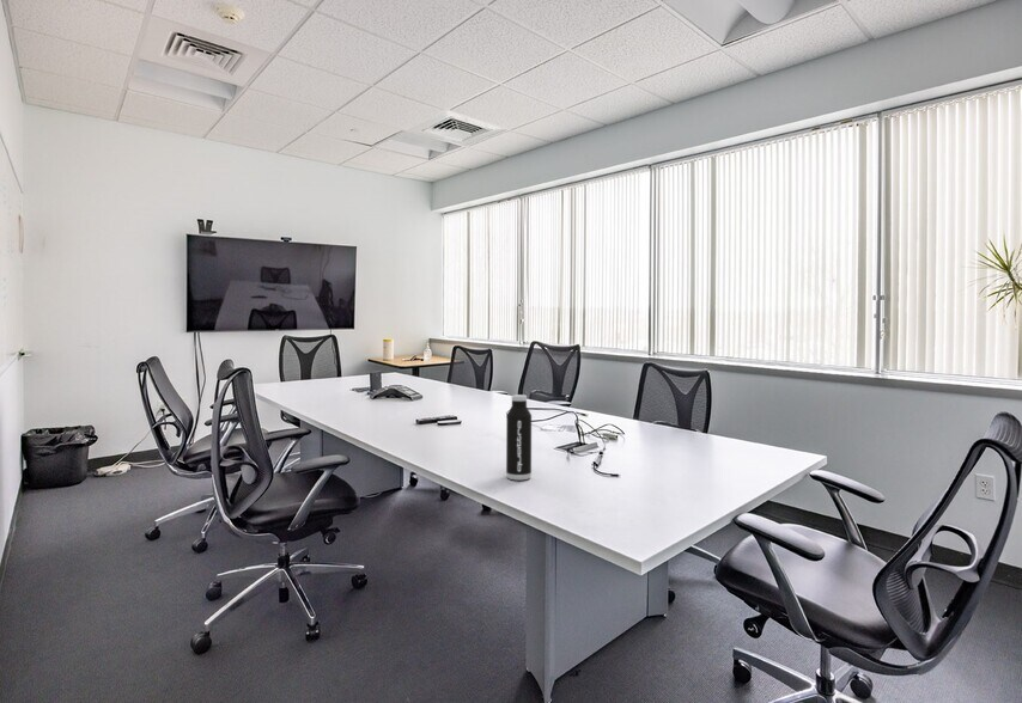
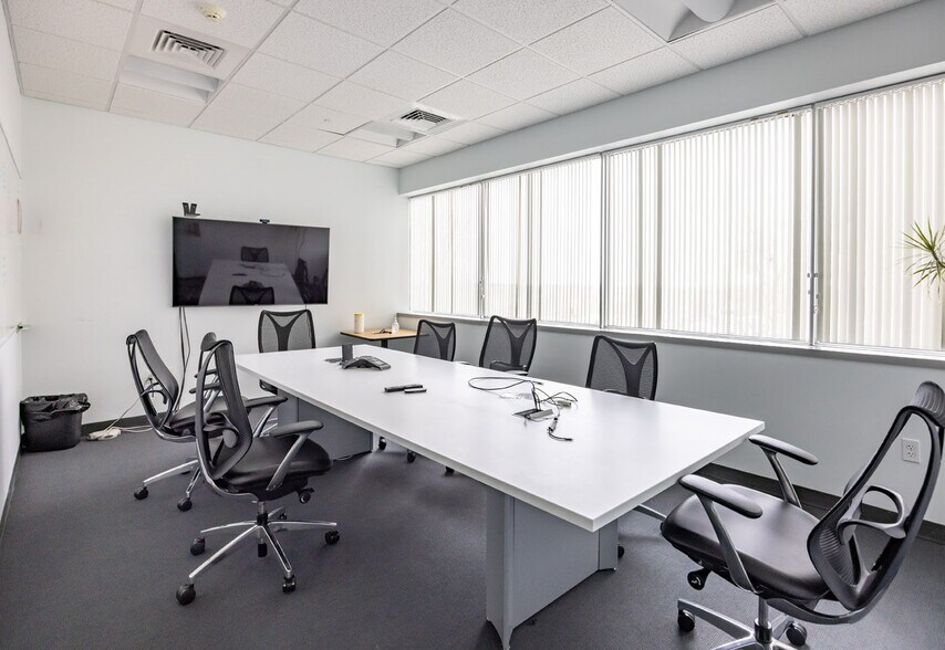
- water bottle (518, 435)
